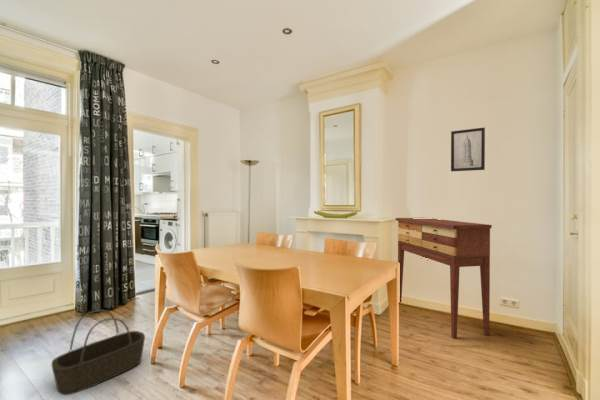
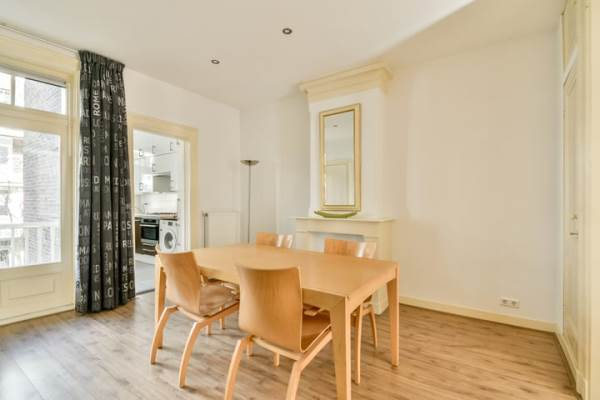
- basket (102, 343)
- wall art (467, 150)
- console table (437, 261)
